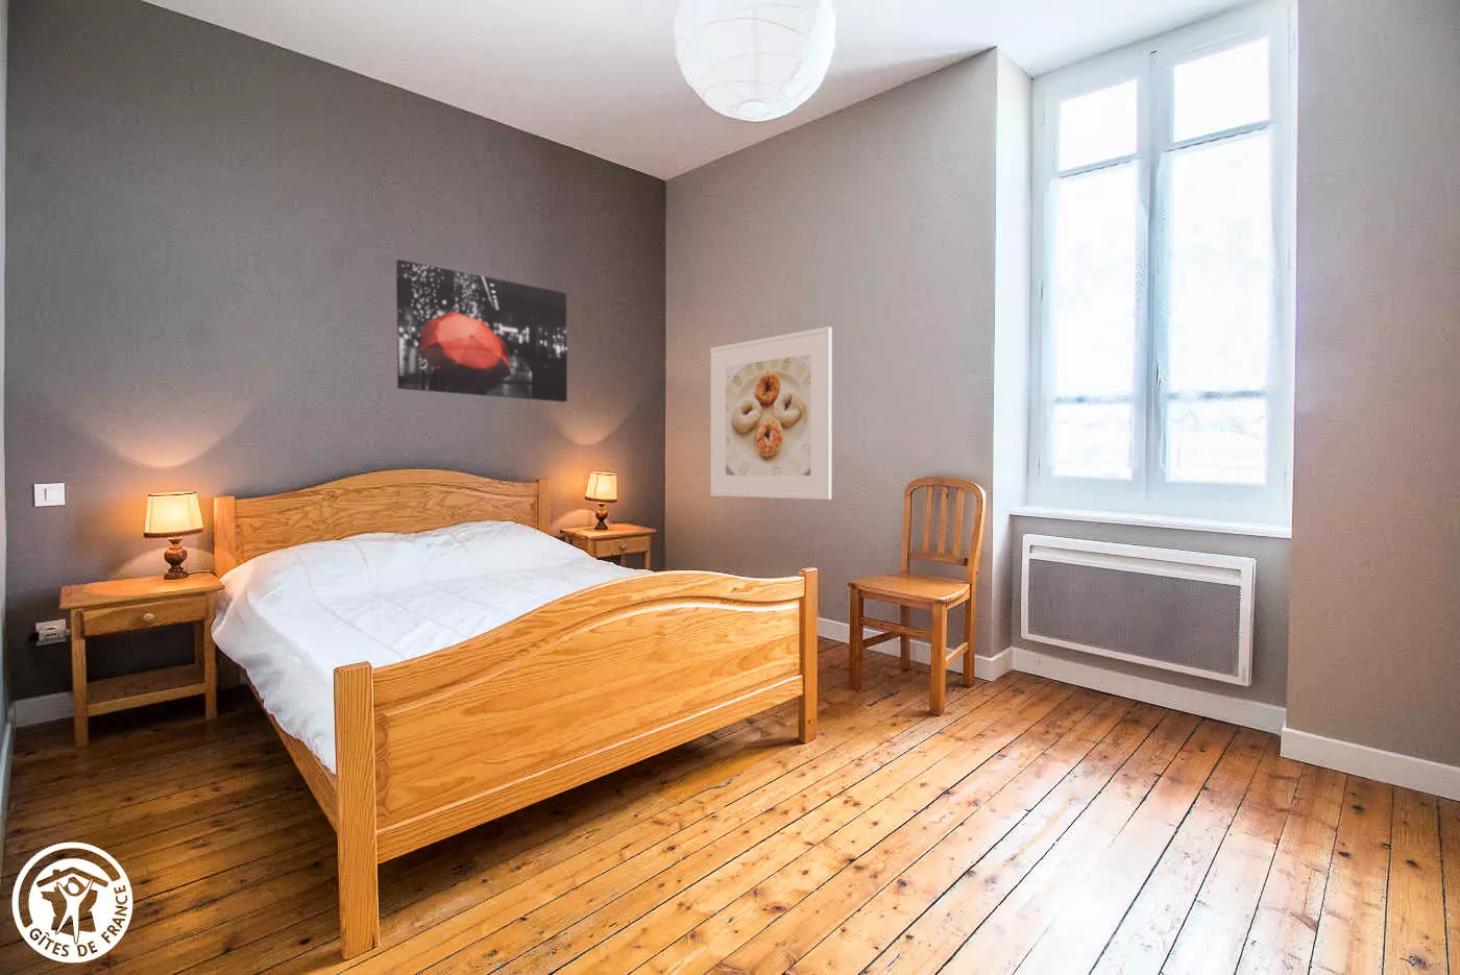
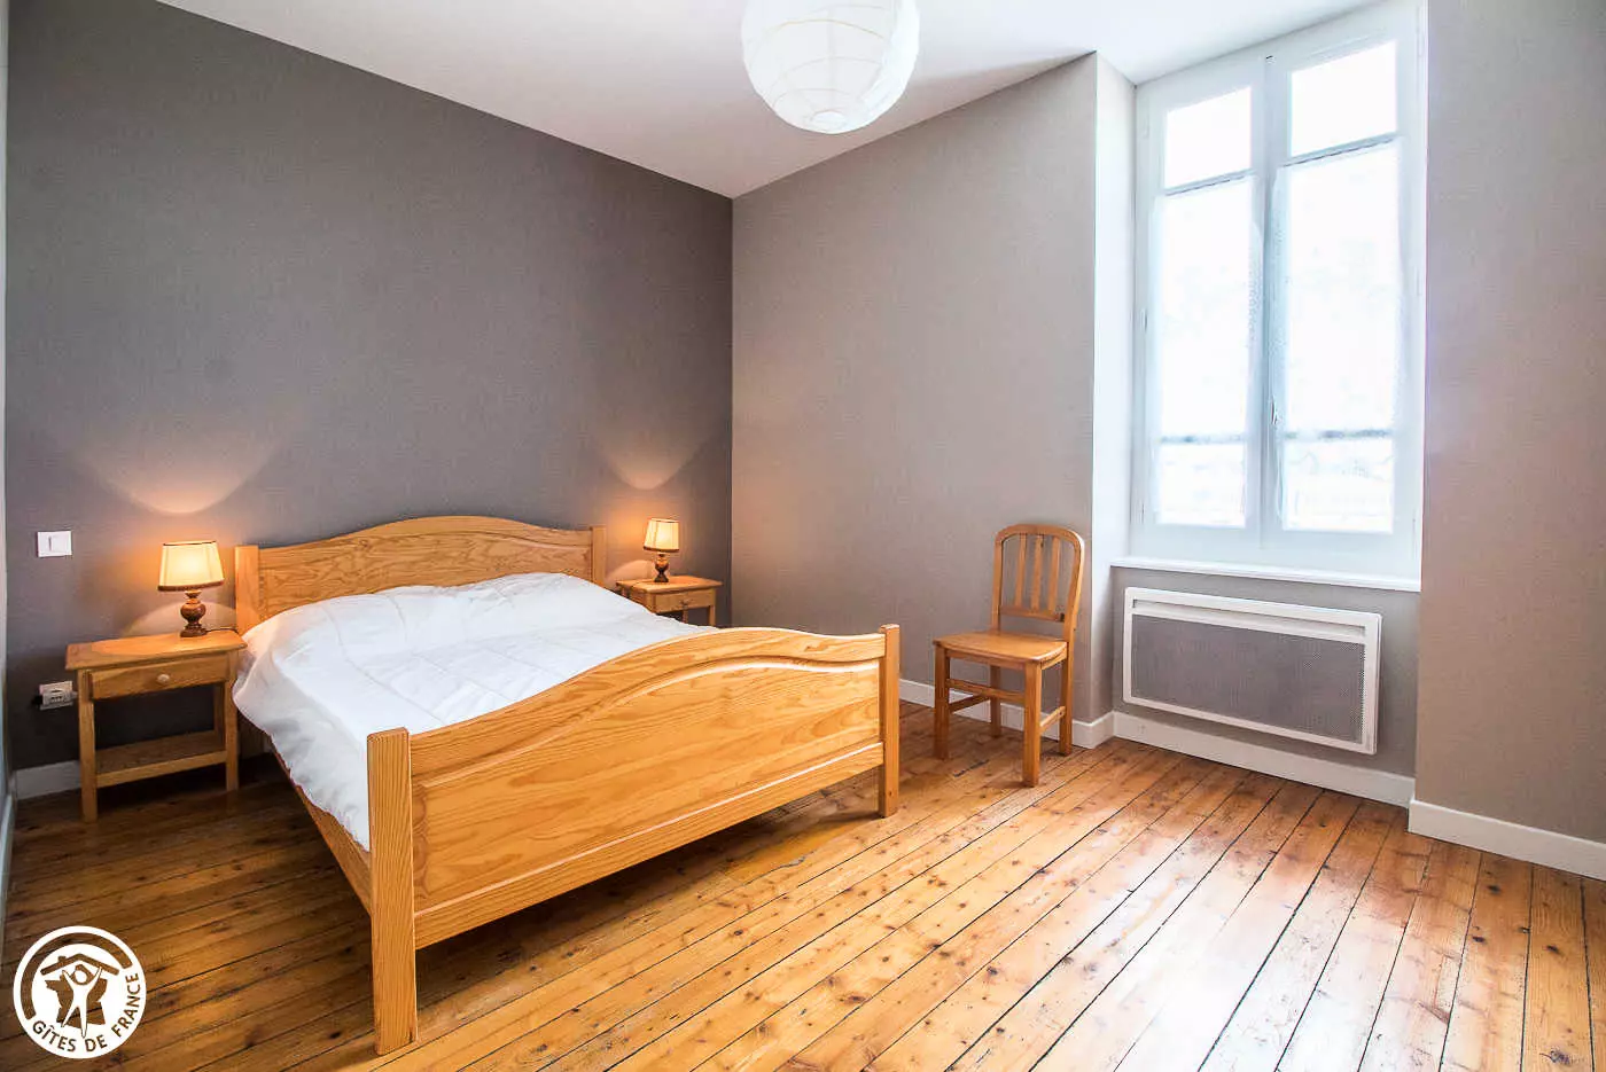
- wall art (488, 337)
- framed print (767, 418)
